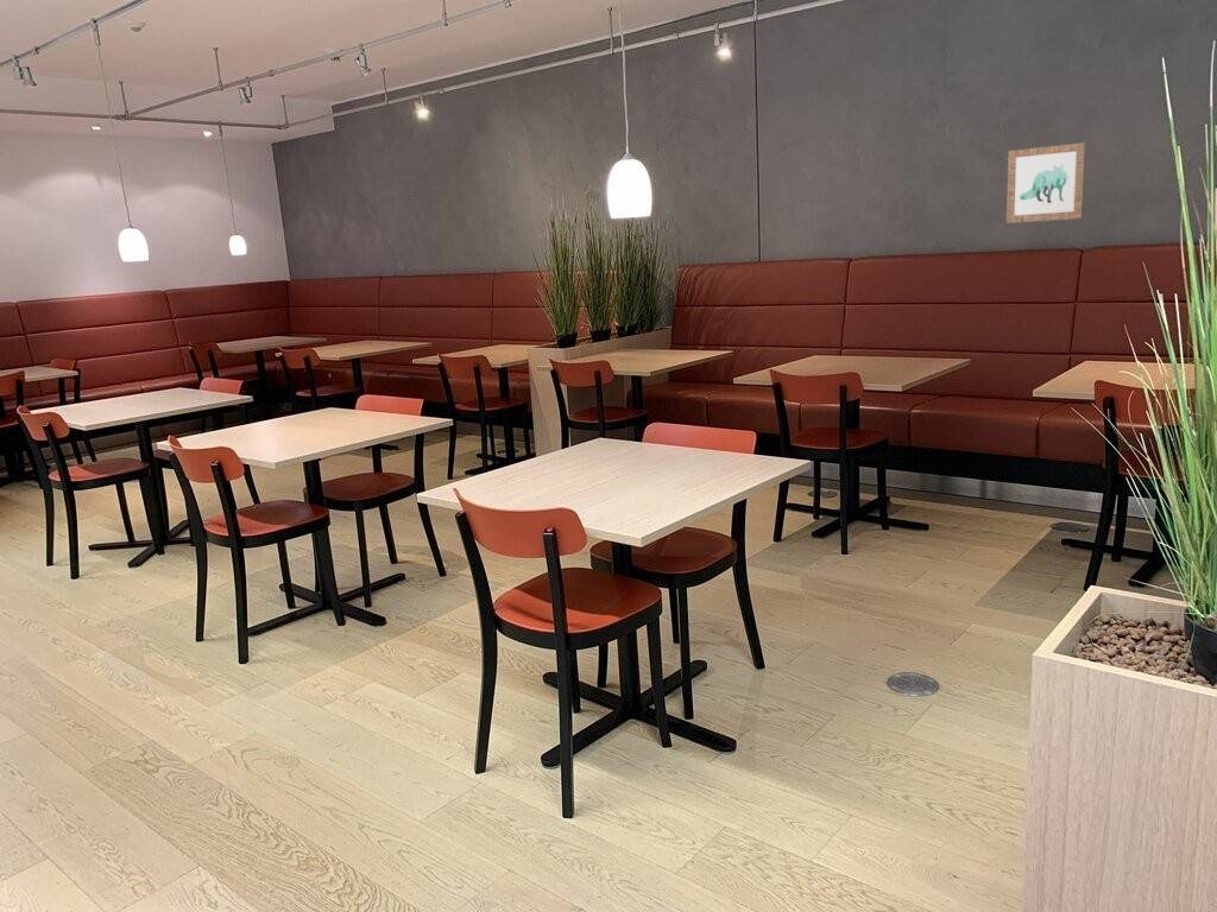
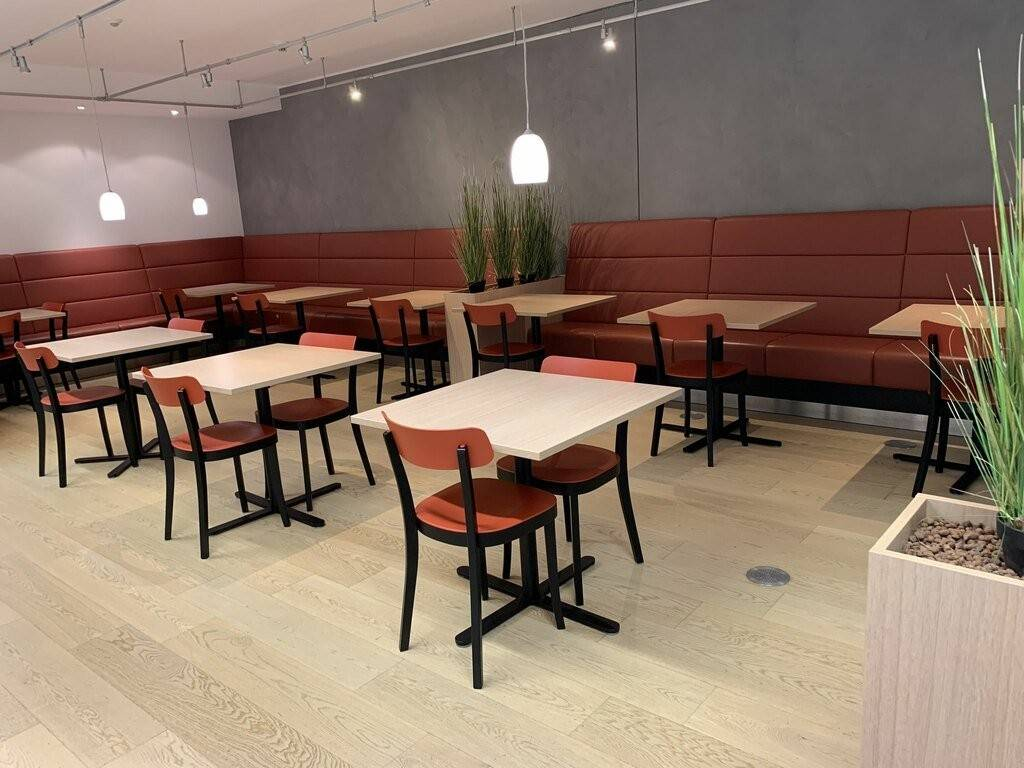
- wall art (1045, 184)
